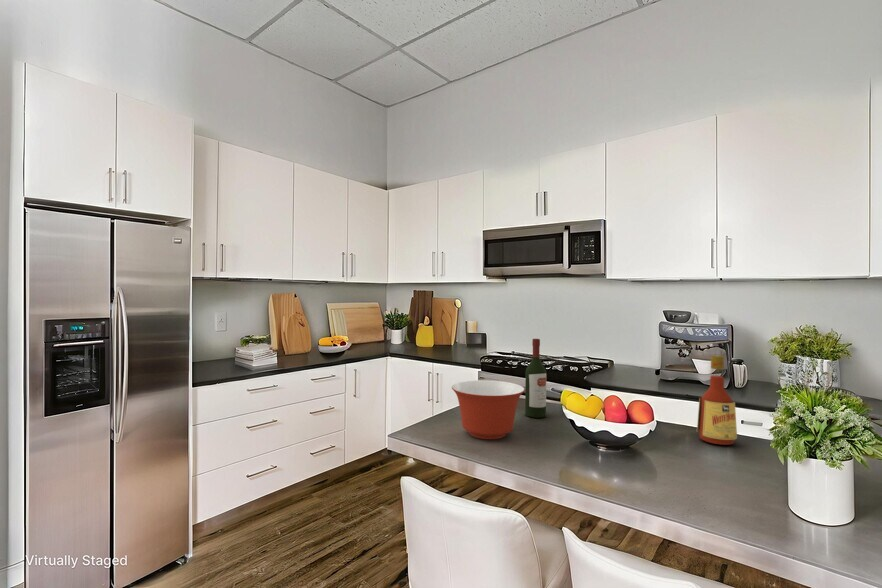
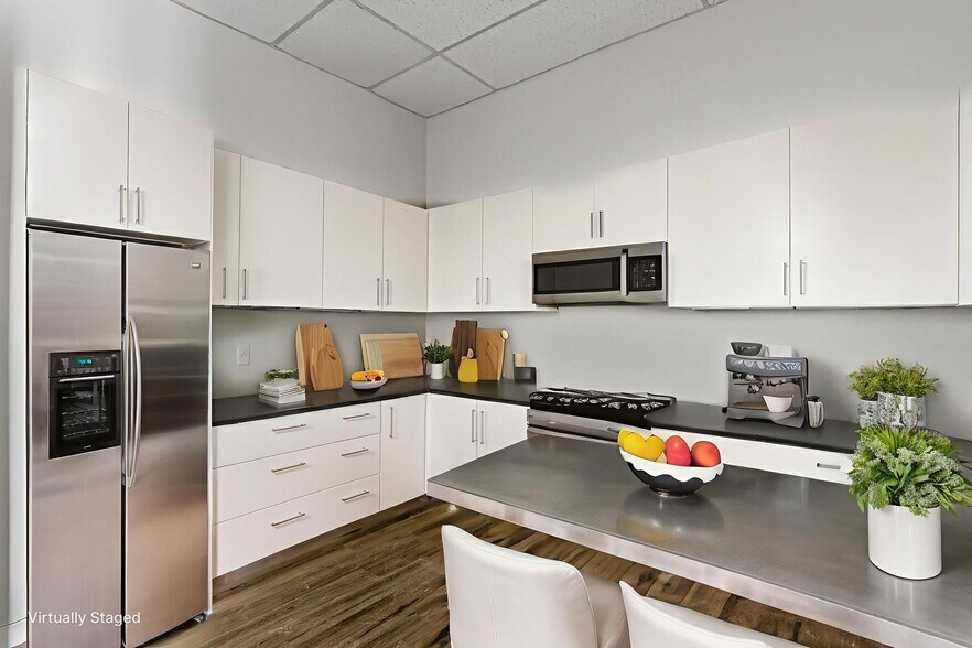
- mixing bowl (487, 410)
- wine bottle (535, 376)
- bottle (716, 398)
